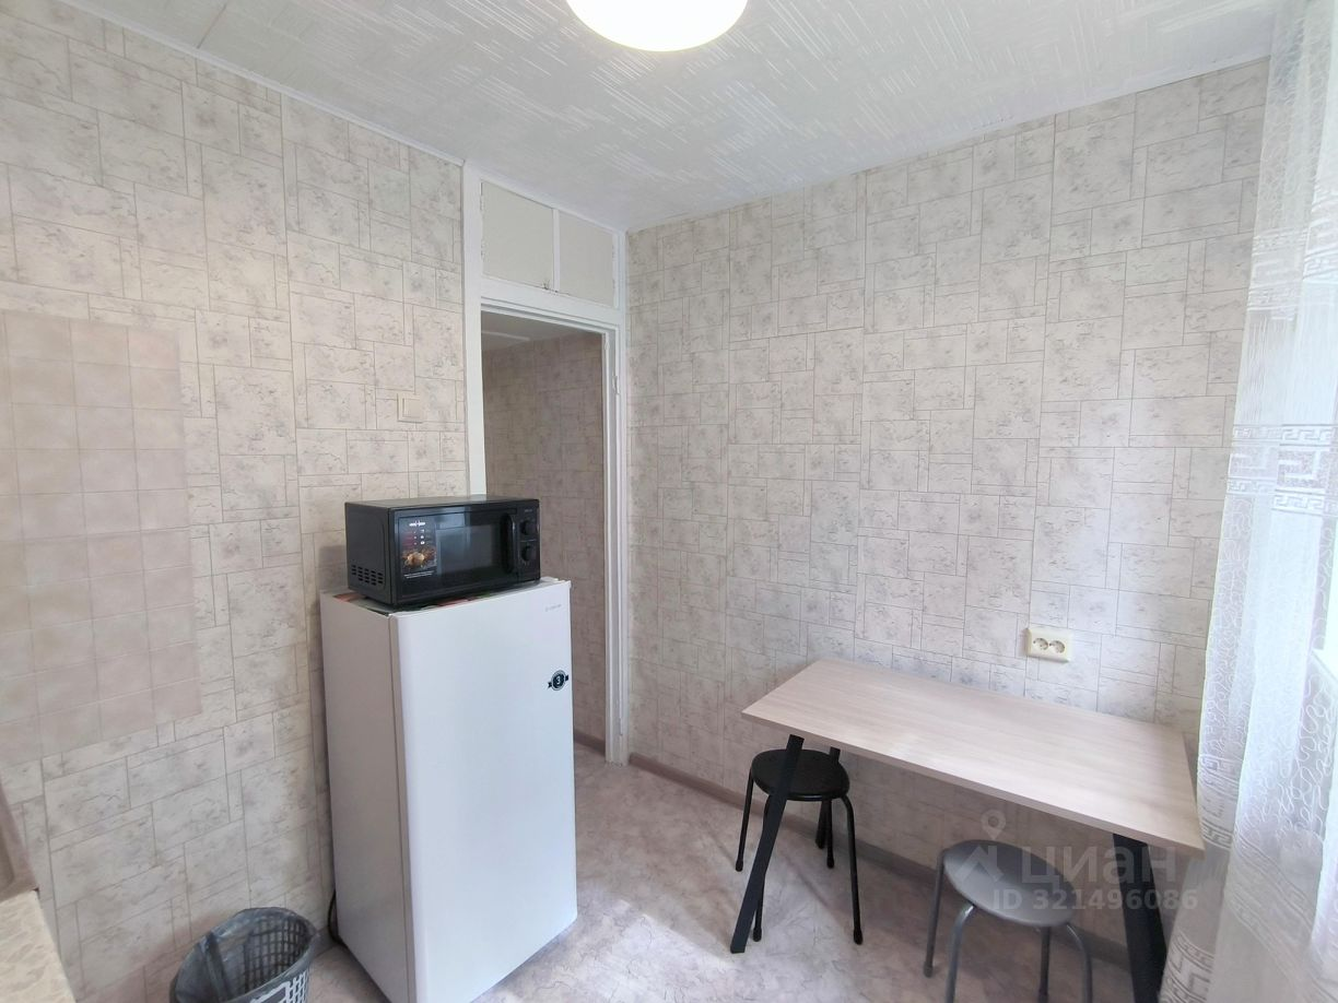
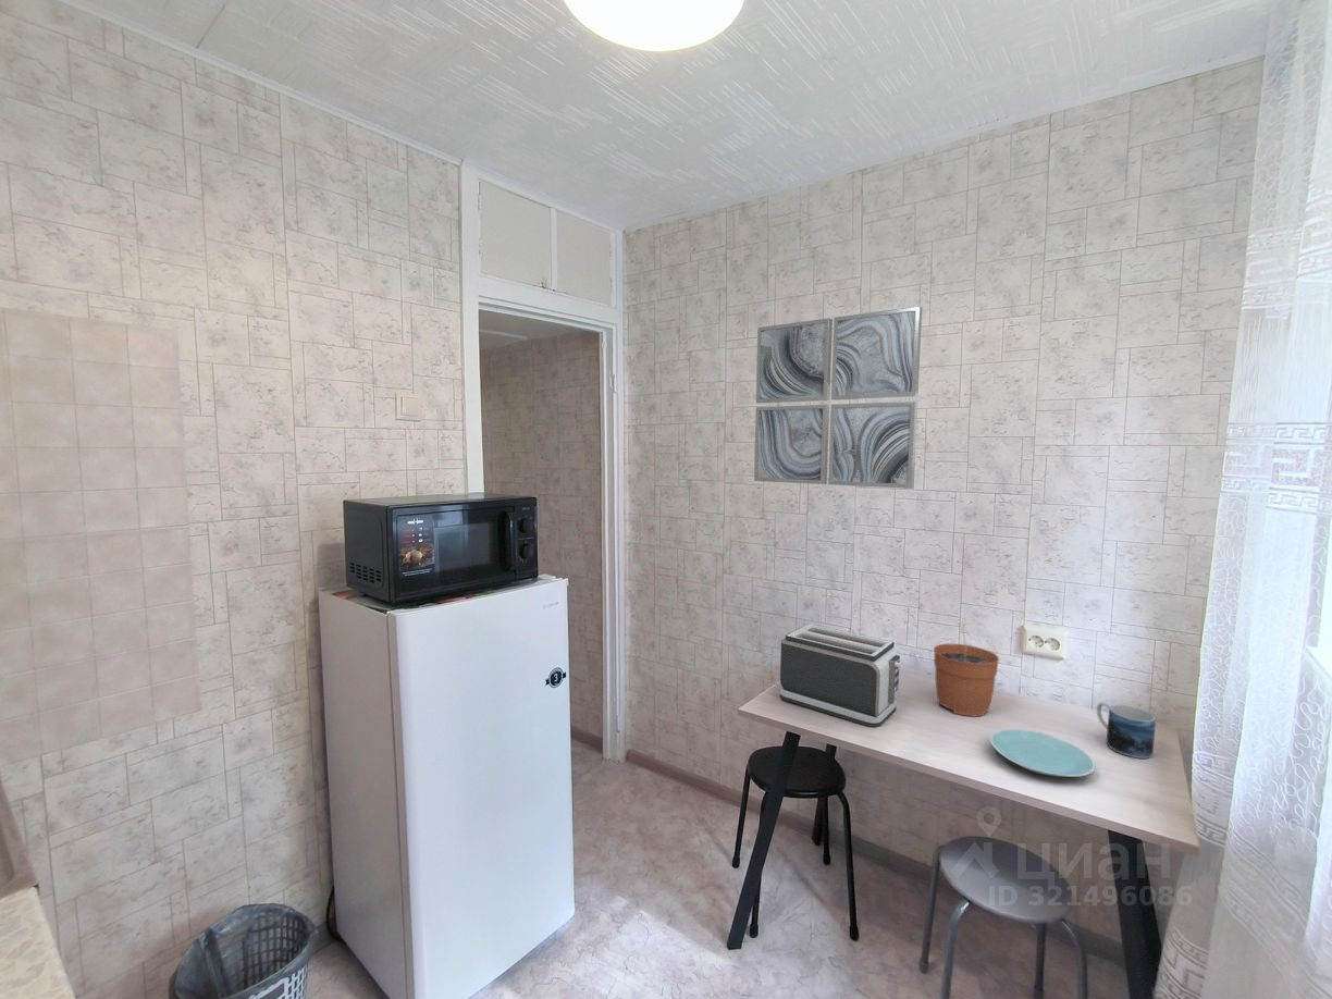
+ wall art (828, 399)
+ toaster (841, 671)
+ mug (1121, 726)
+ plate (1039, 755)
+ plant pot (964, 666)
